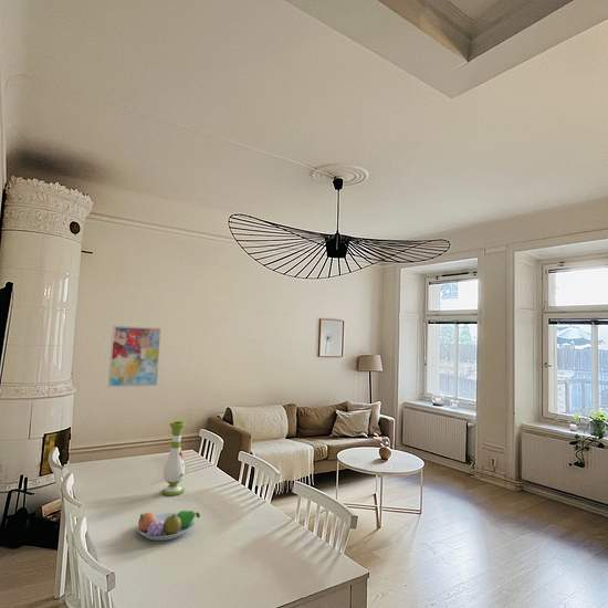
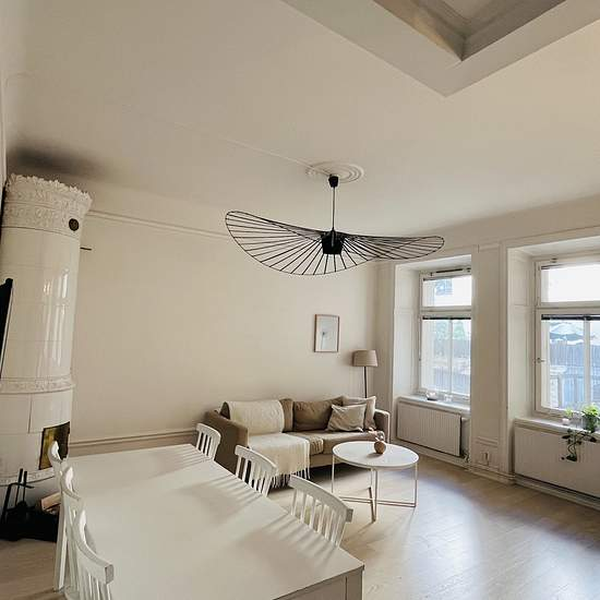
- vase (175, 457)
- fruit bowl (168, 518)
- wall art (135, 356)
